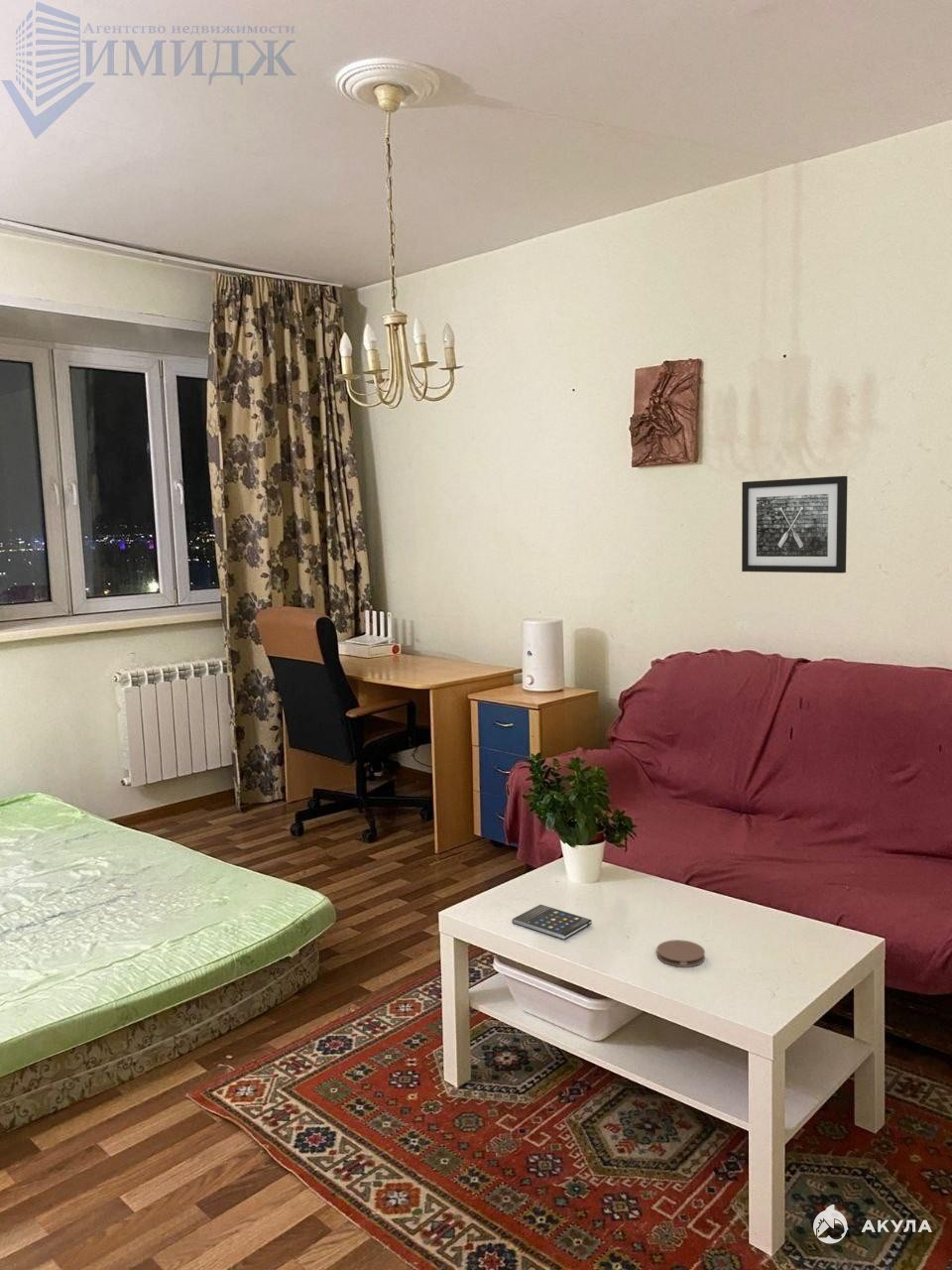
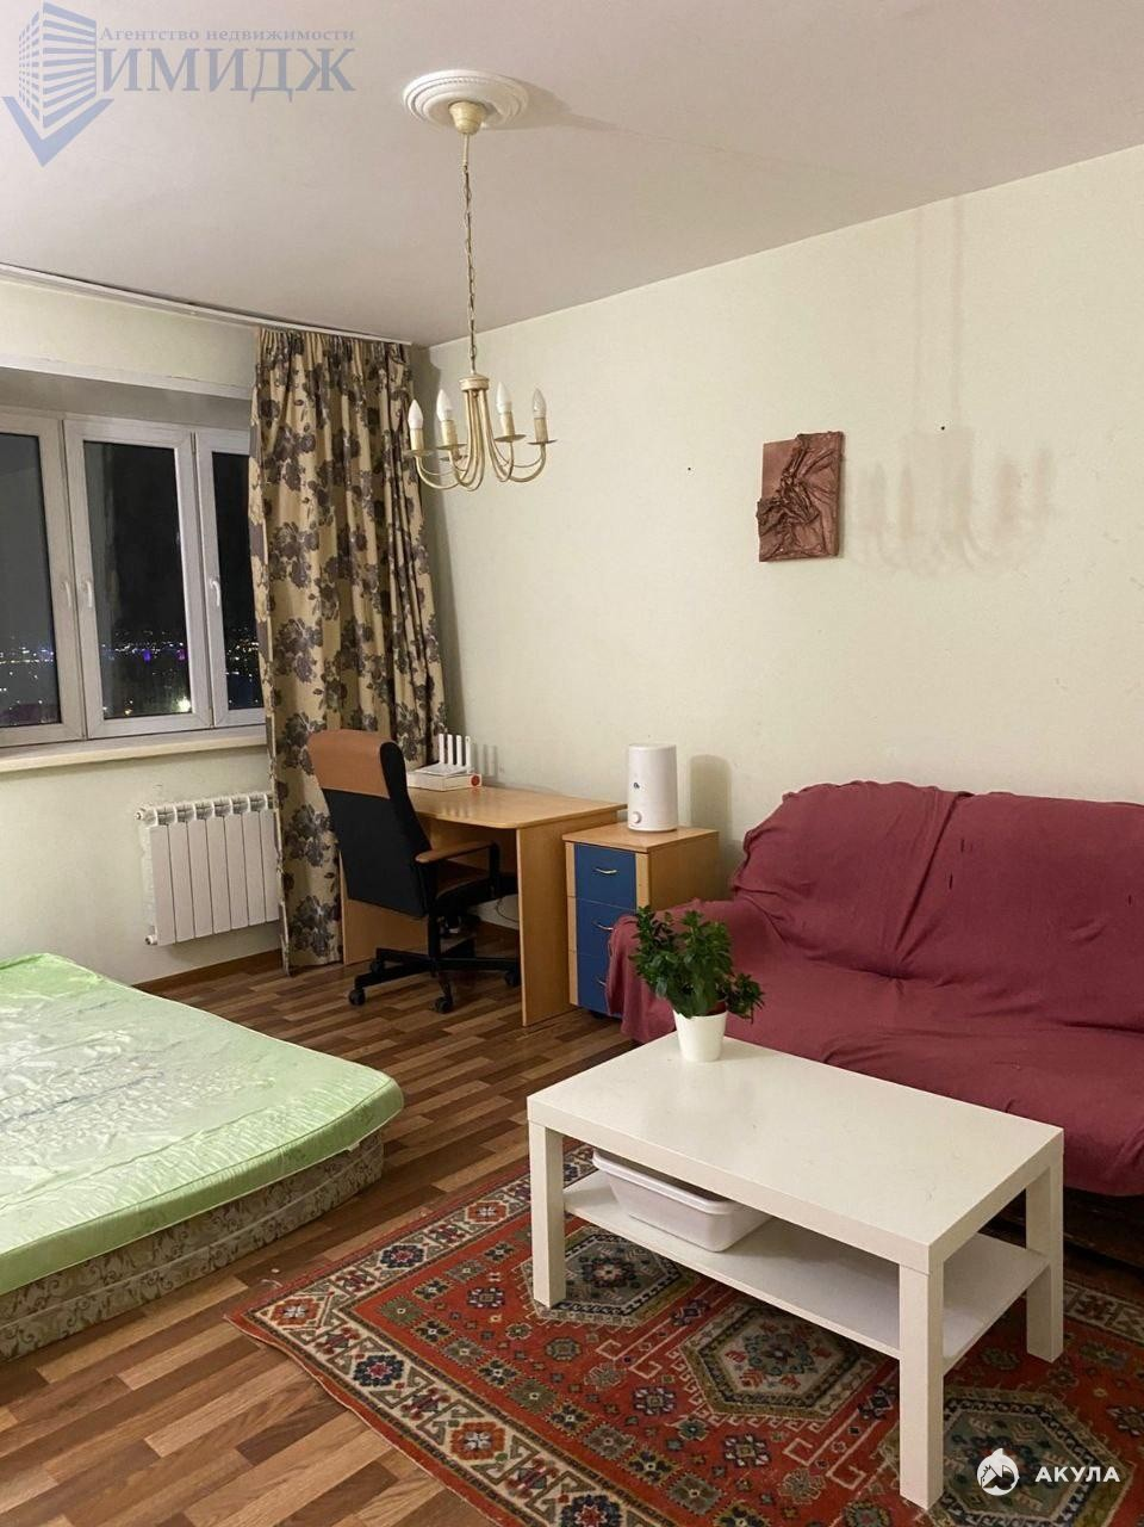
- smartphone (551, 921)
- coaster (680, 952)
- wall art (792, 526)
